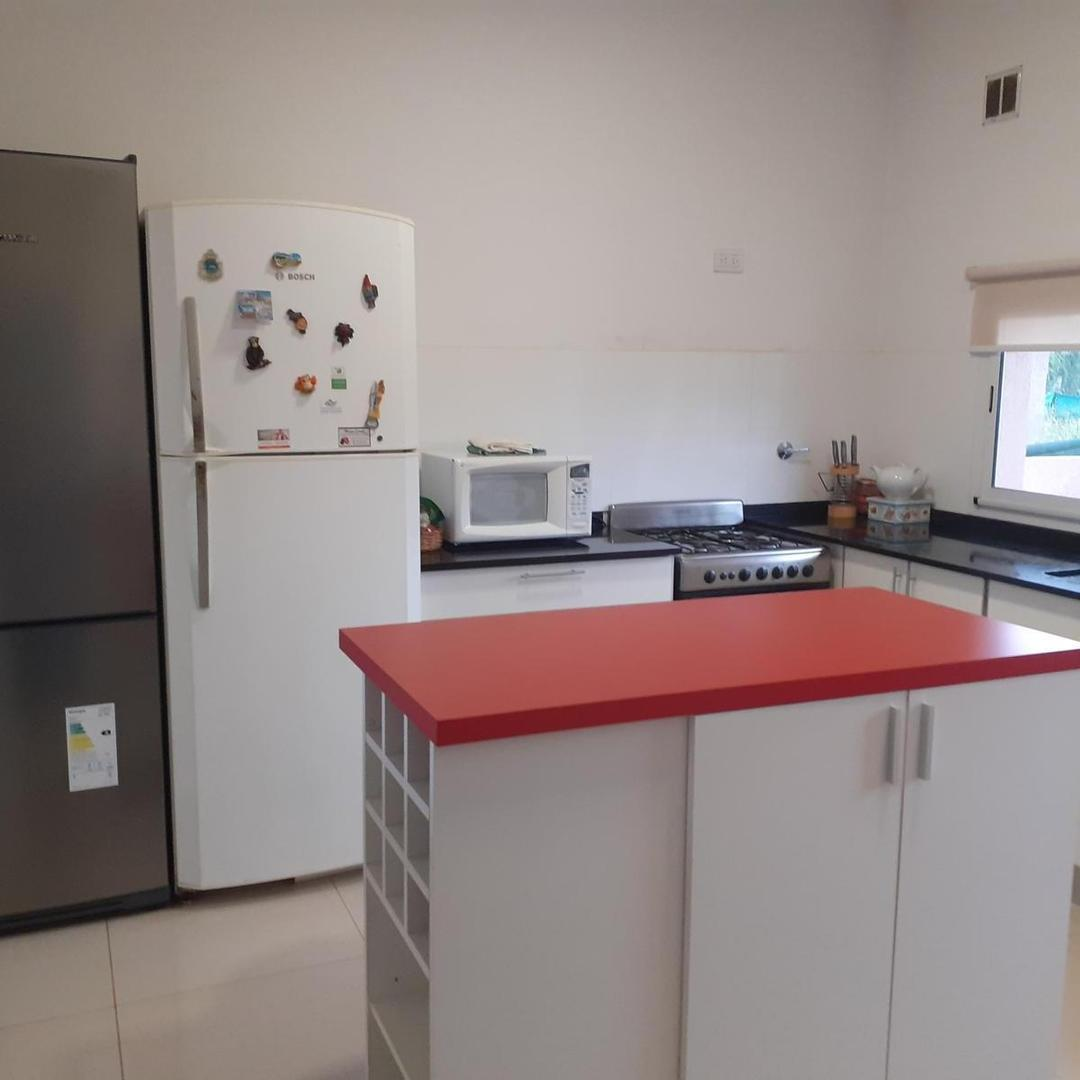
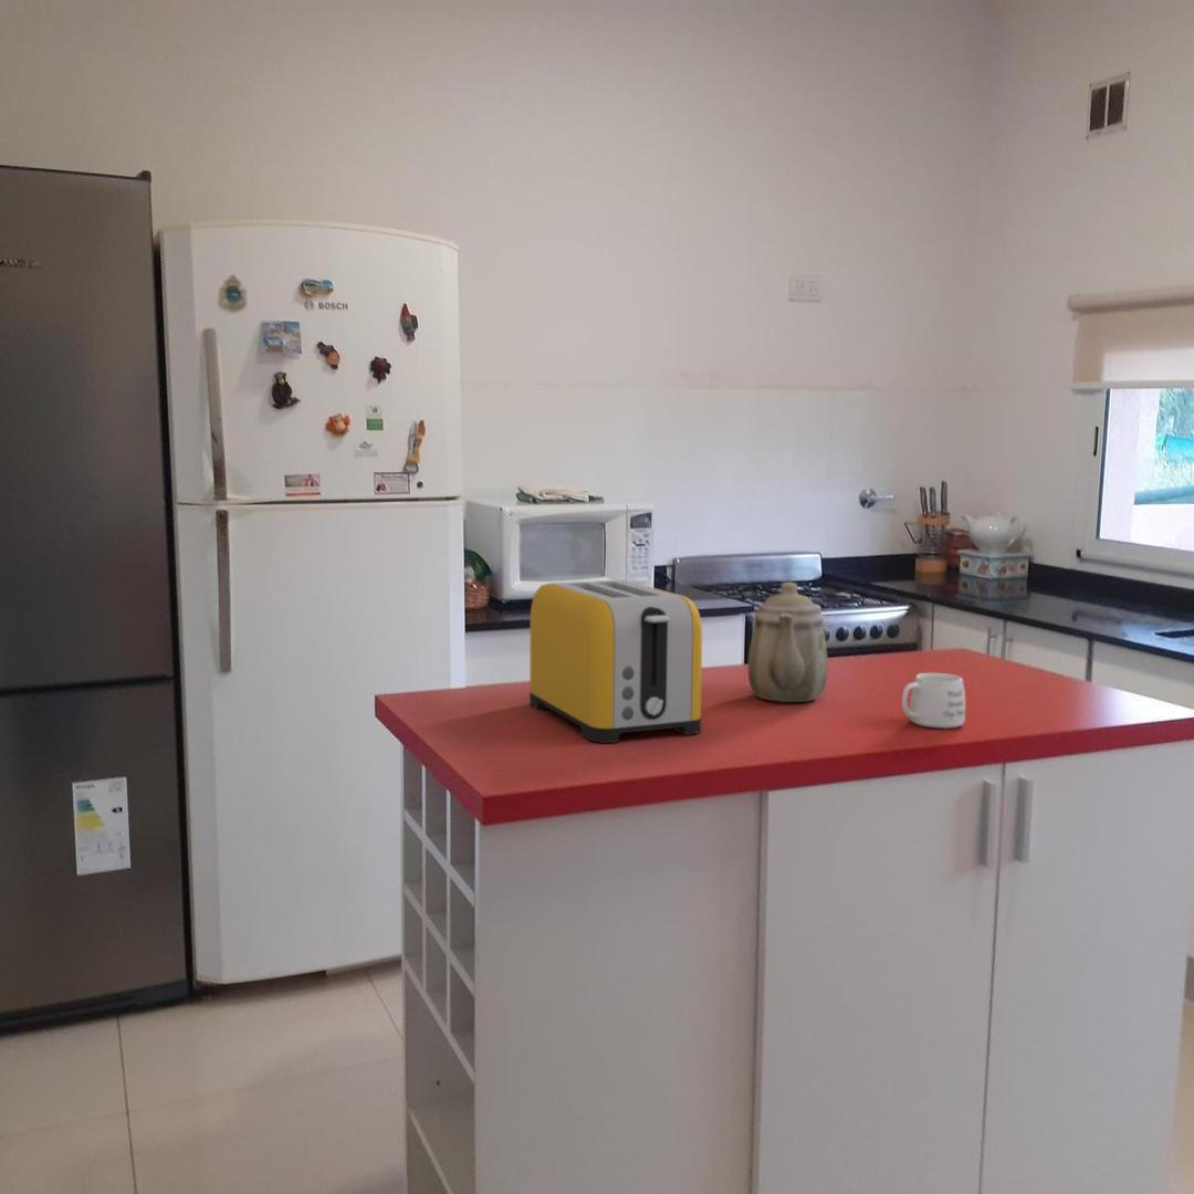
+ teapot (788, 639)
+ toaster (615, 654)
+ mug (930, 701)
